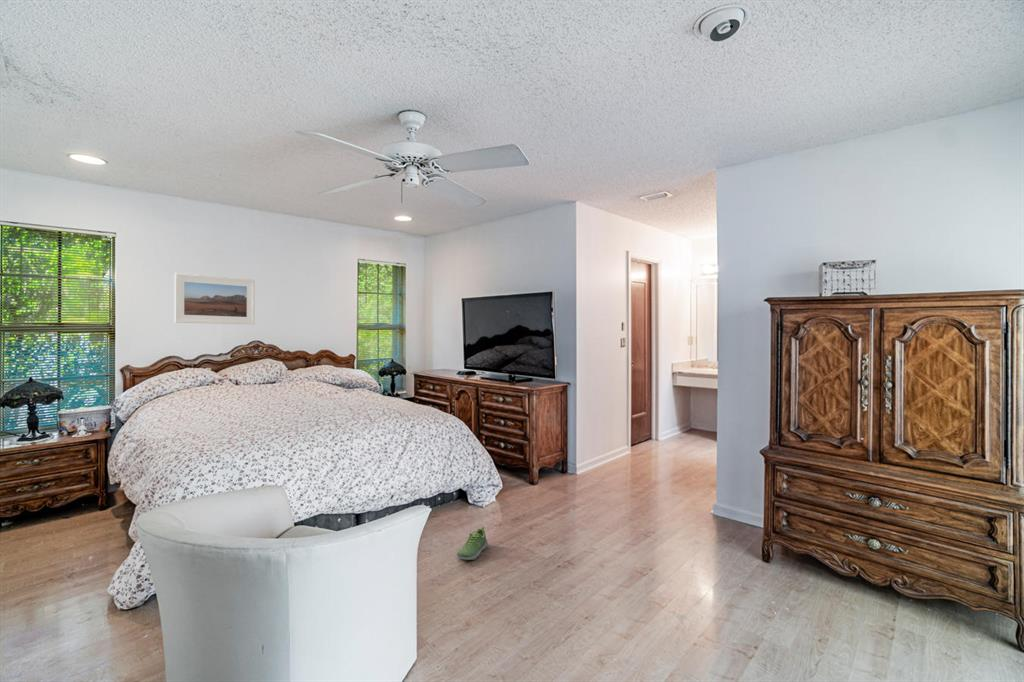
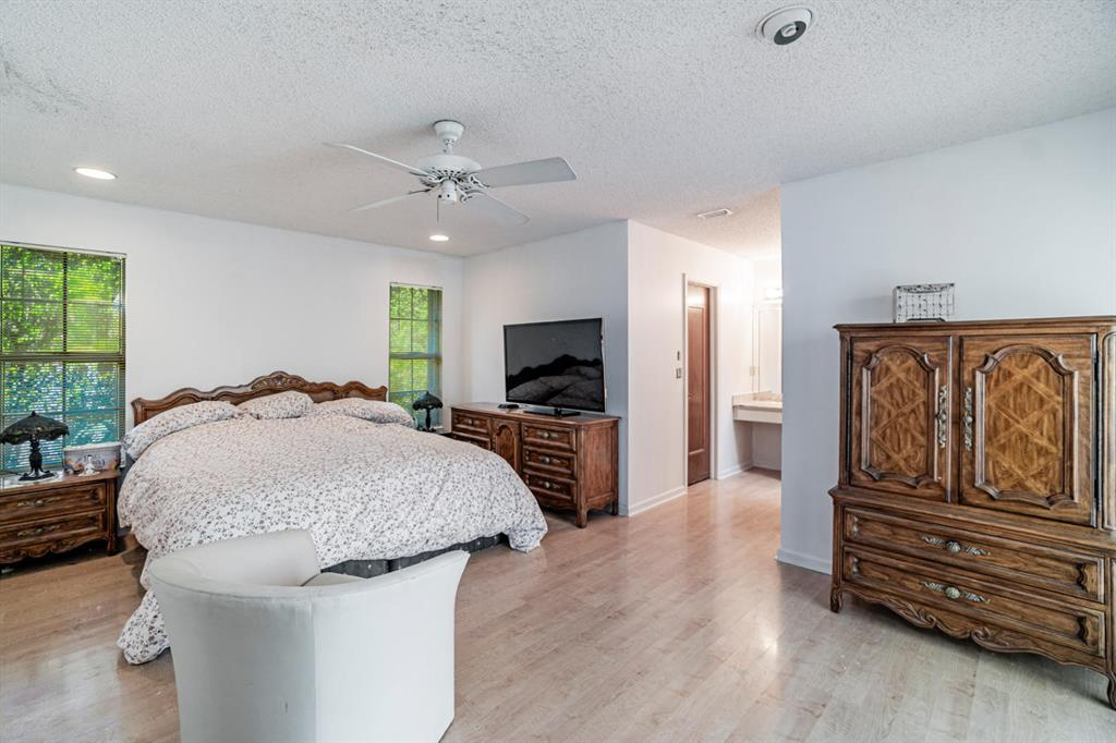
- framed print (216, 300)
- shoe (472, 543)
